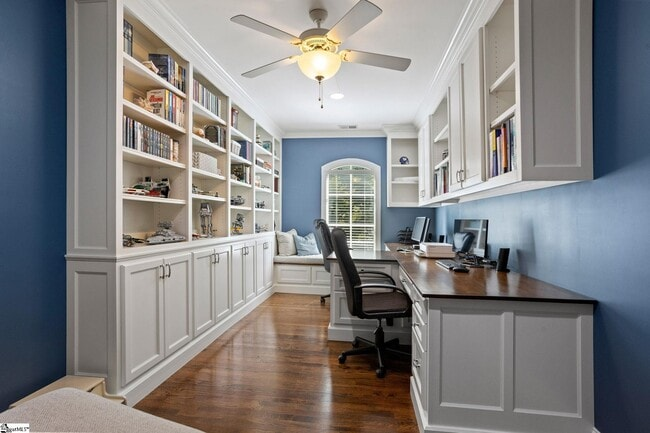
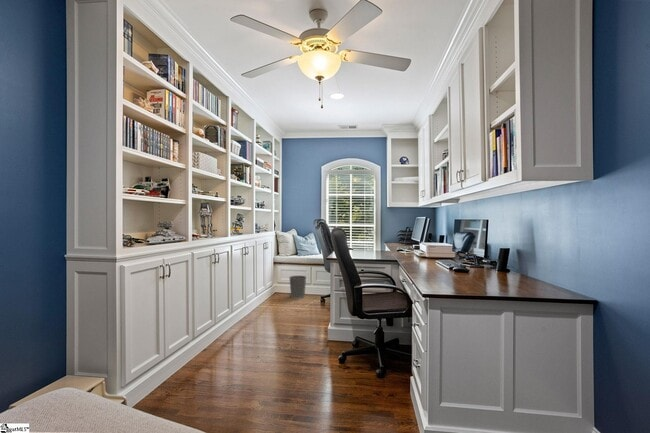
+ wastebasket (297, 287)
